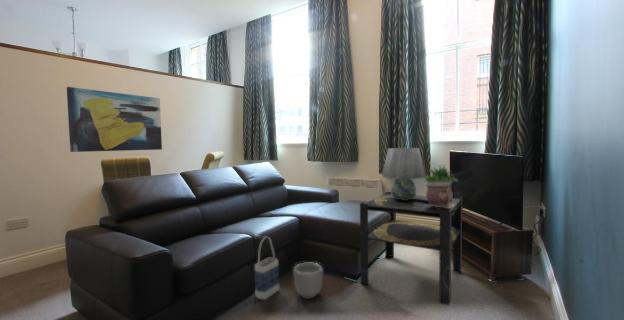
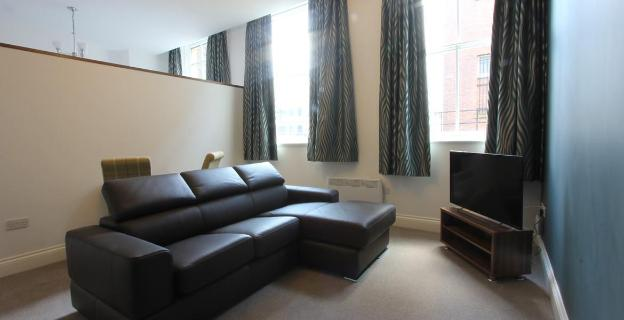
- table lamp (403, 171)
- side table (412, 238)
- bag (266, 265)
- potted plant (438, 183)
- planter (308, 281)
- wall art (119, 122)
